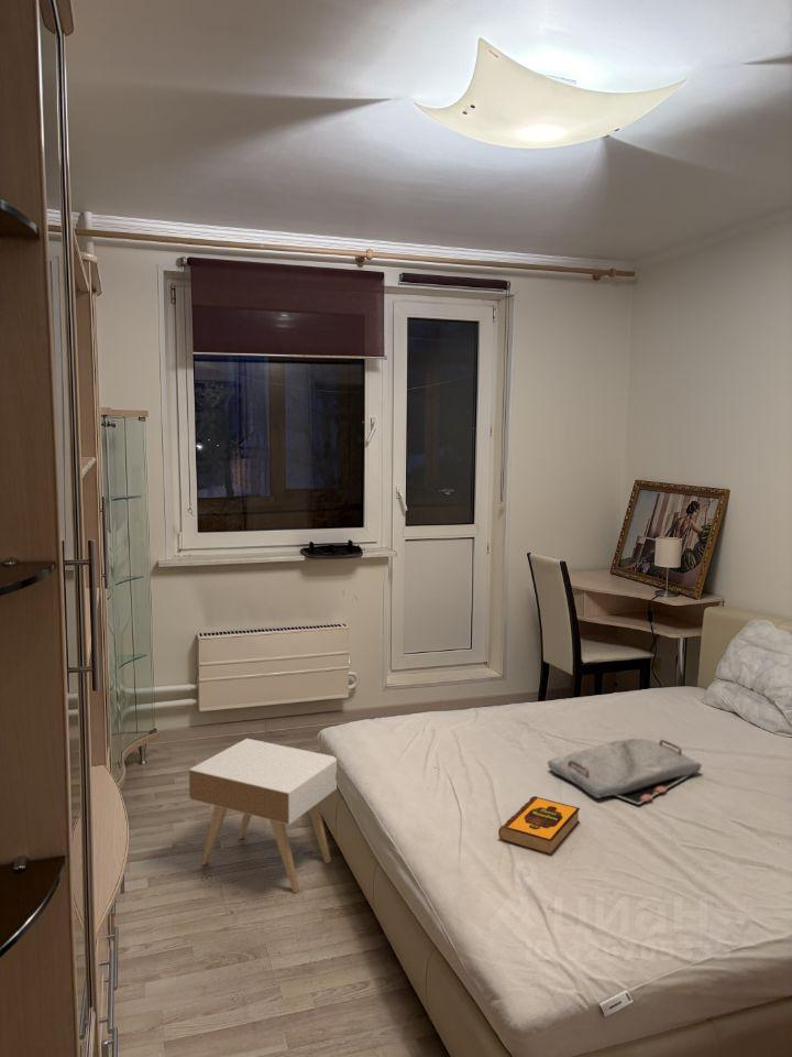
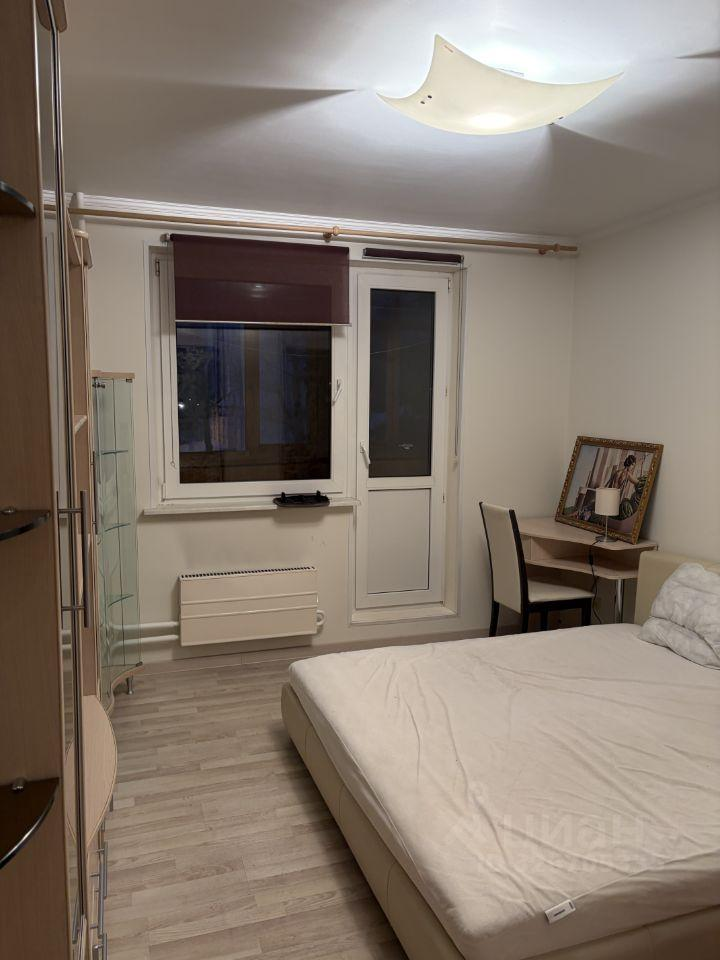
- nightstand (266, 813)
- serving tray (630, 766)
- hardback book (539, 824)
